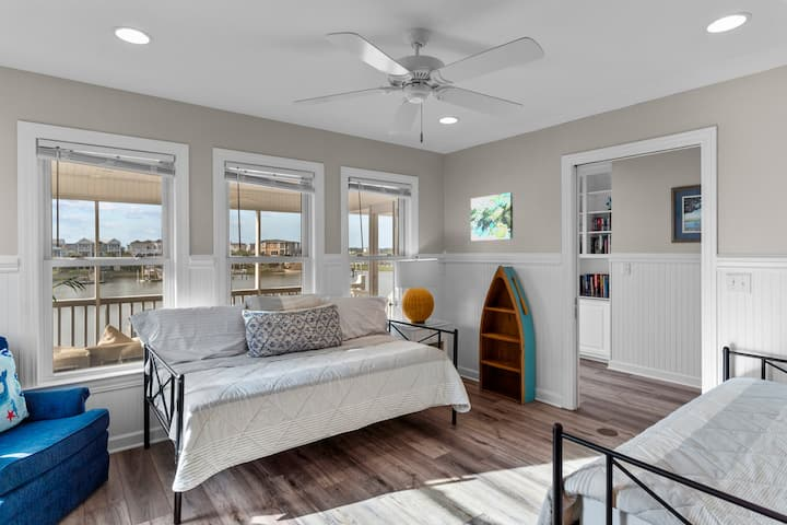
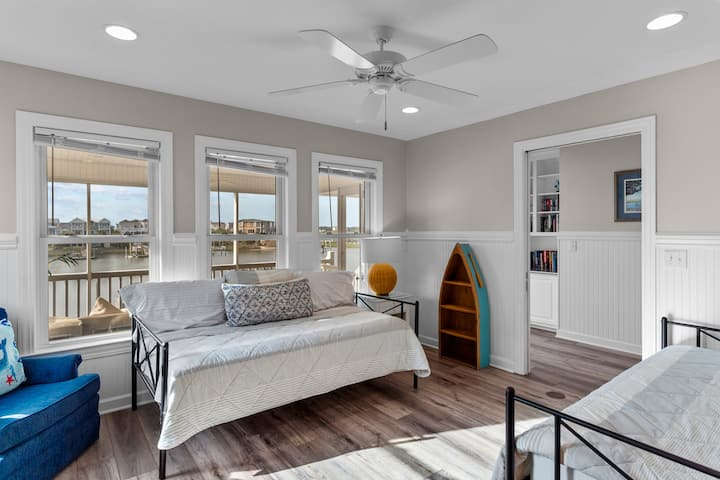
- wall art (491, 218)
